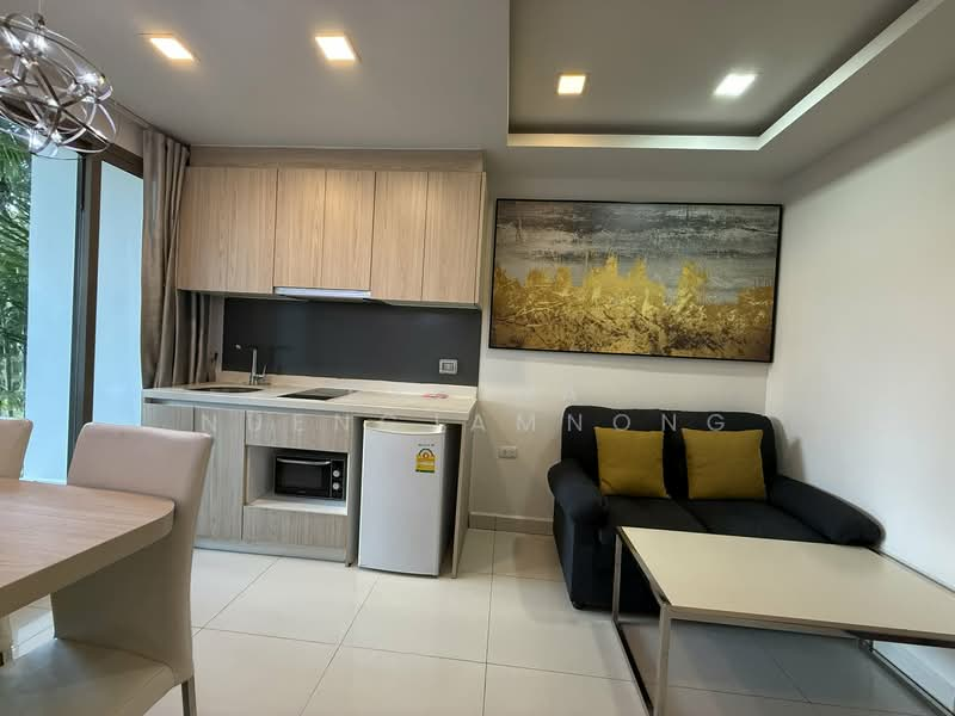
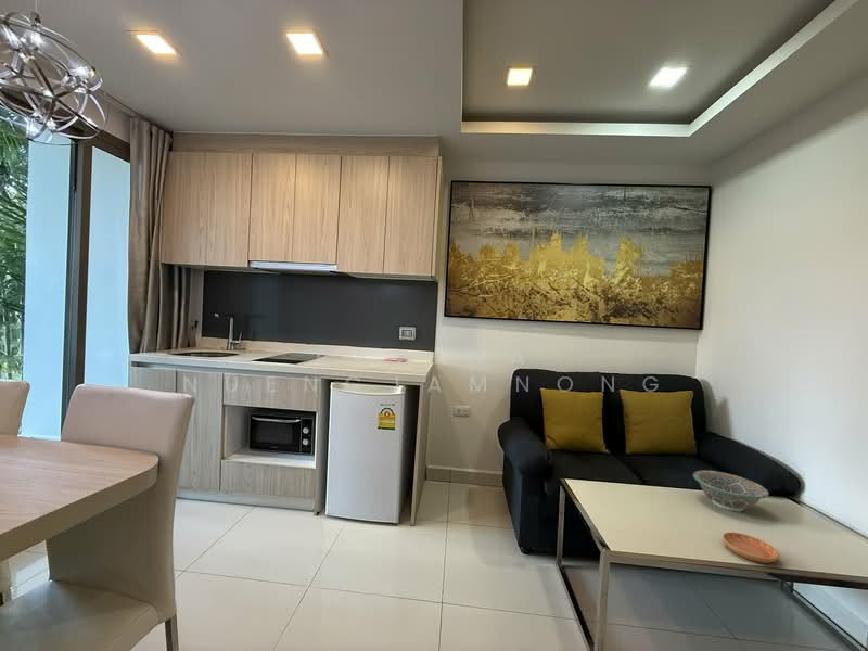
+ saucer (749, 548)
+ bowl (728, 494)
